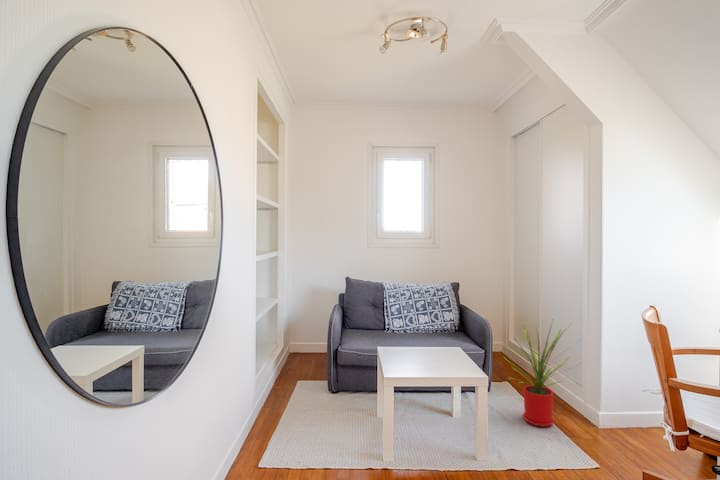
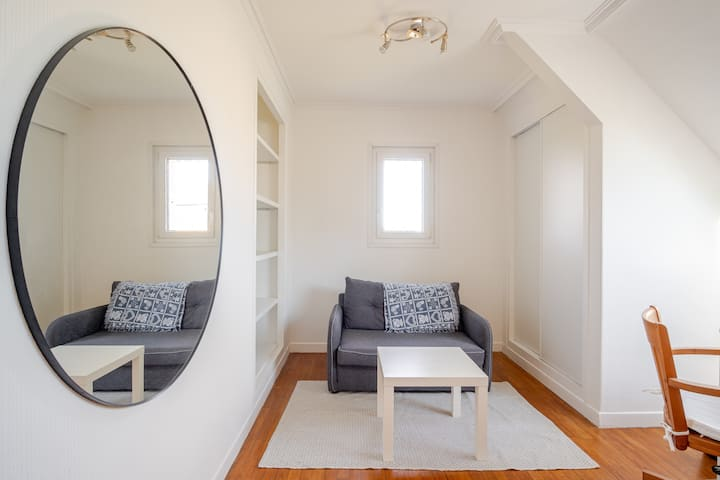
- house plant (536, 371)
